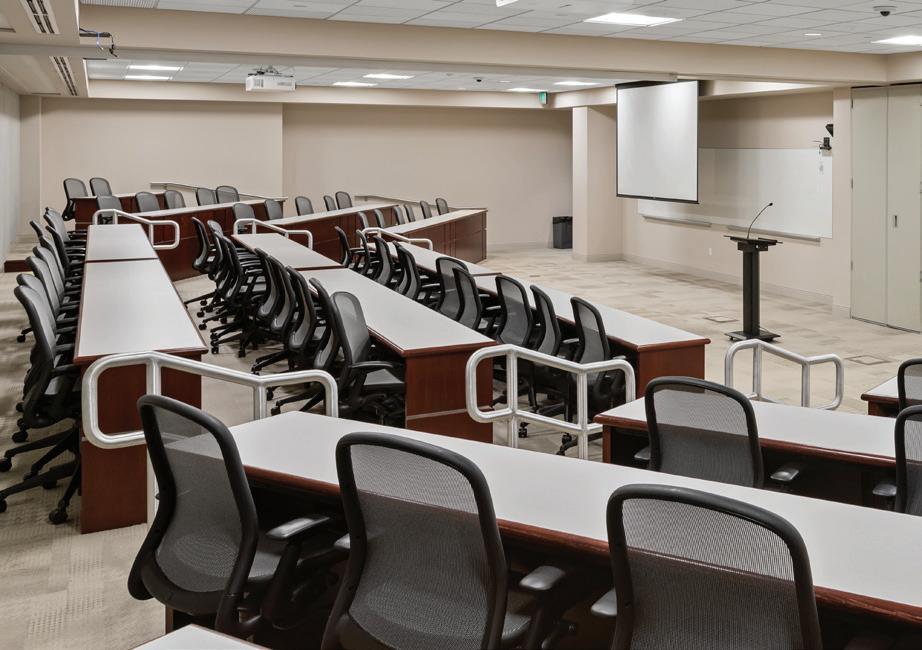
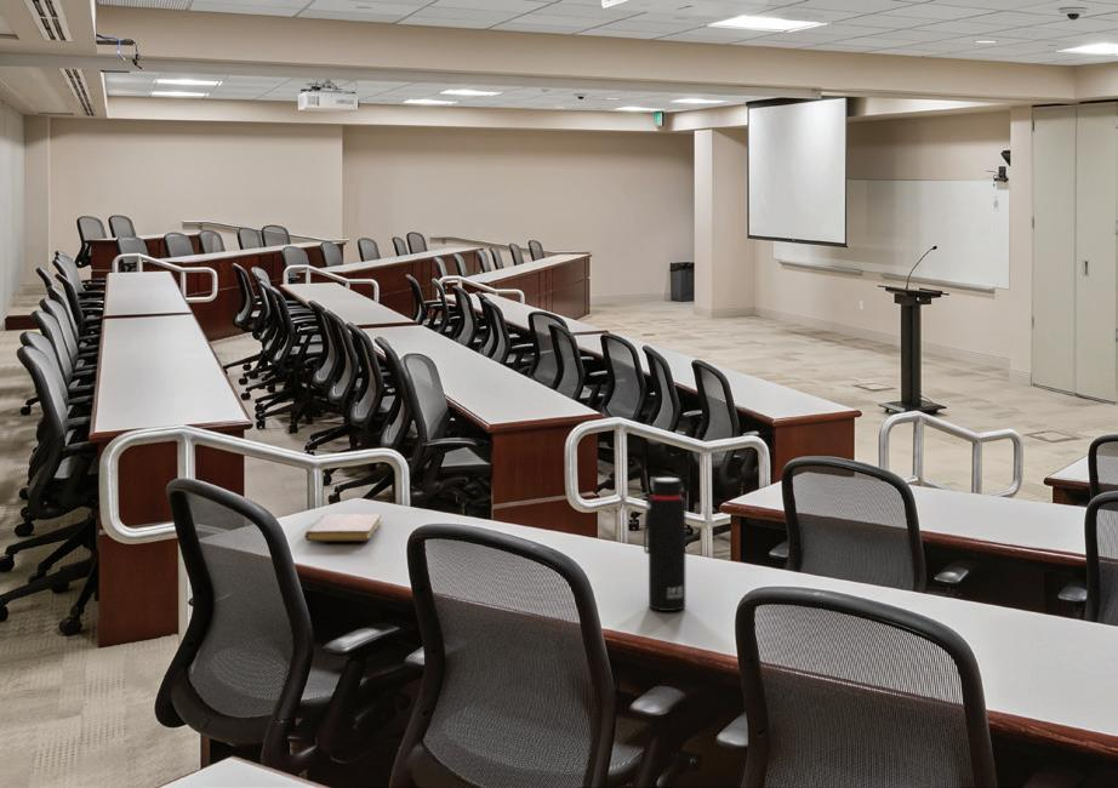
+ notebook (344, 526)
+ water bottle (663, 543)
